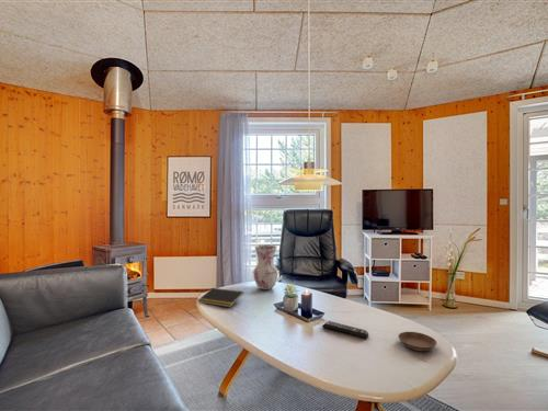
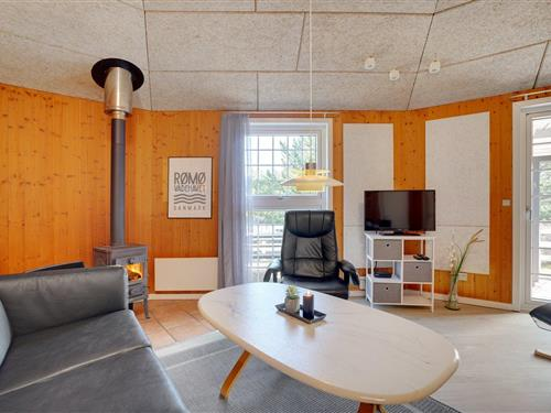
- remote control (344, 329)
- saucer (416, 341)
- vase (265, 267)
- notepad (220, 296)
